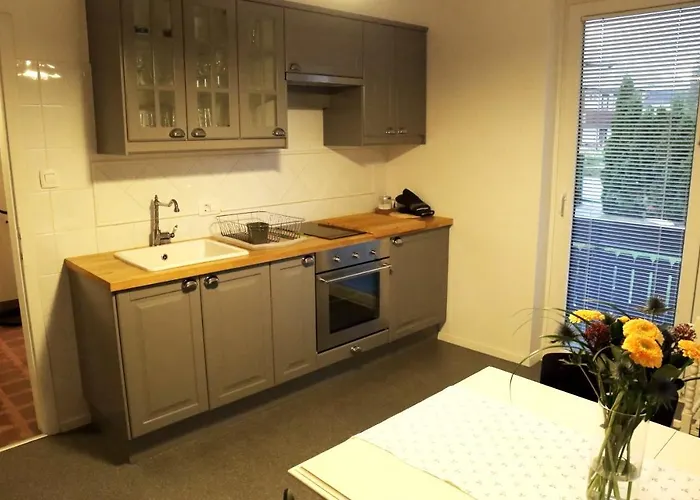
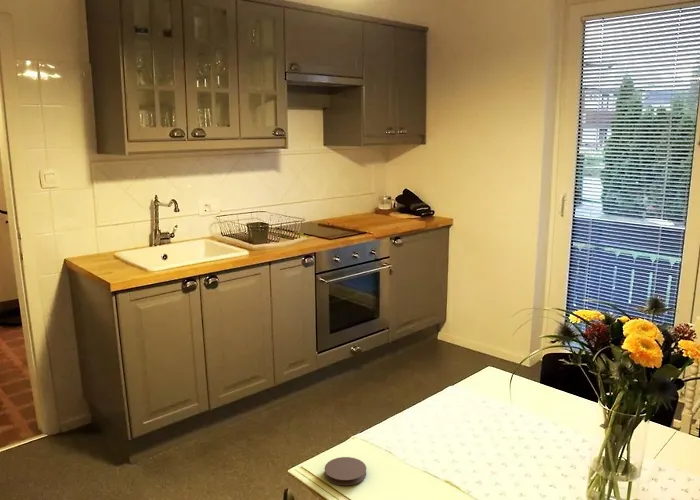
+ coaster (345, 470)
